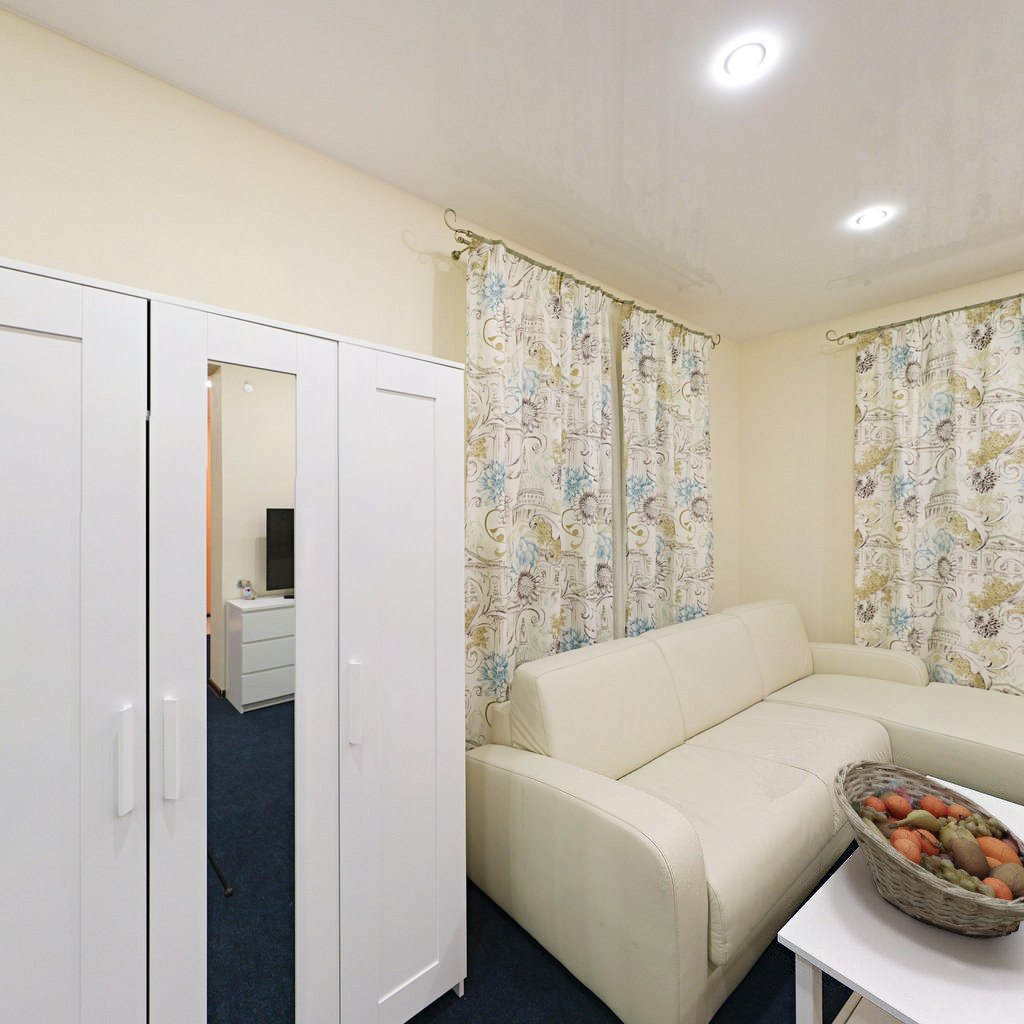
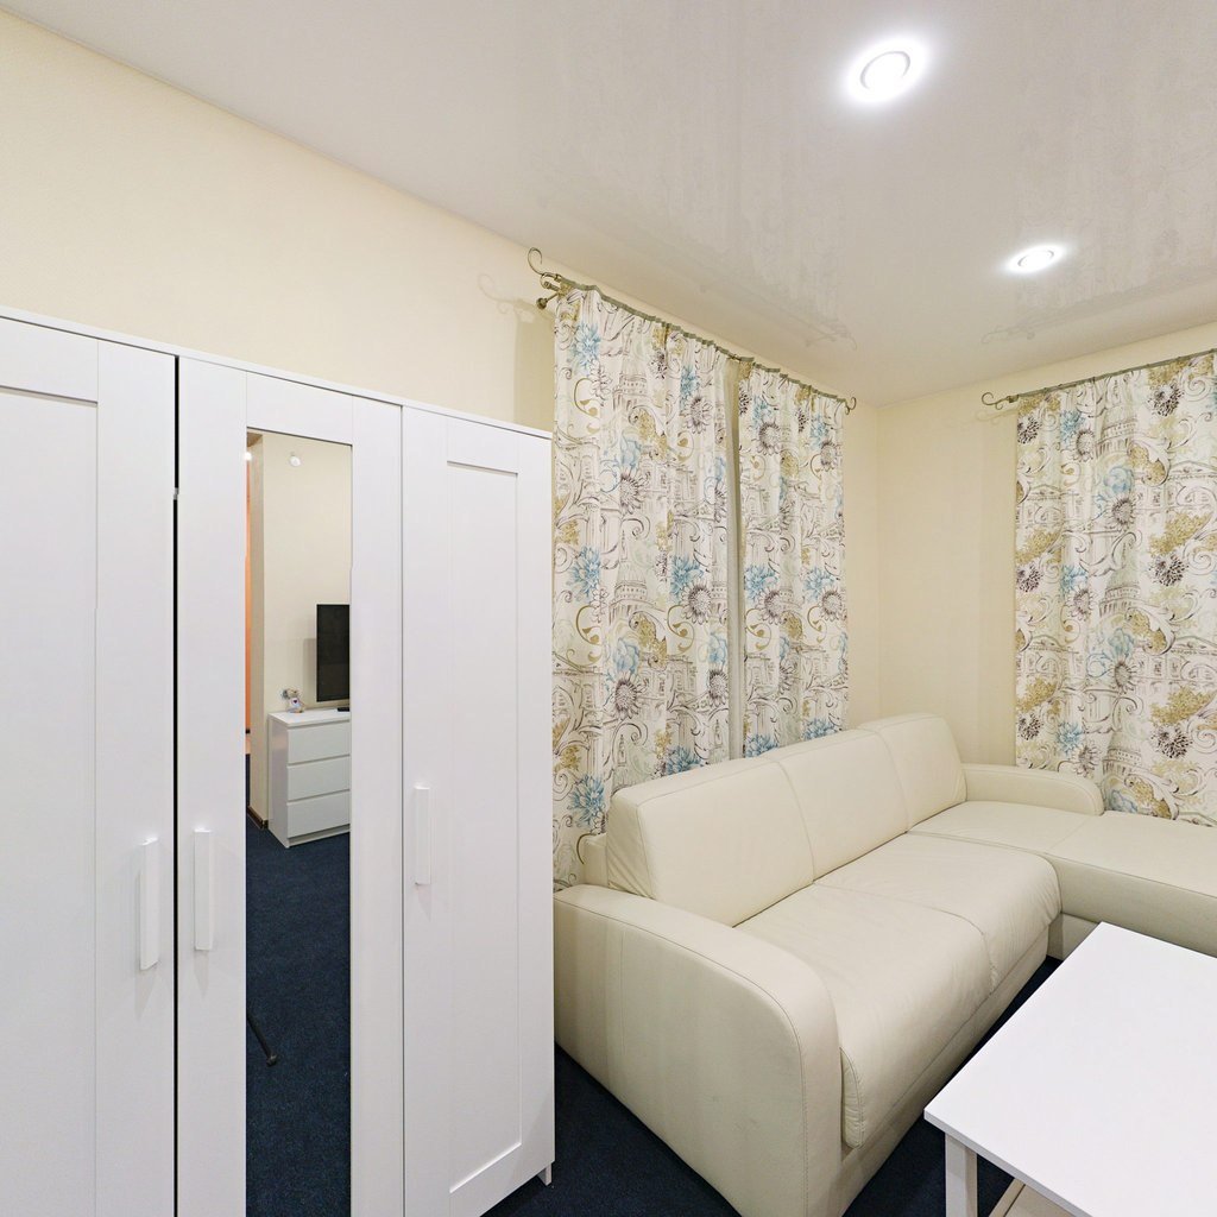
- fruit basket (931, 839)
